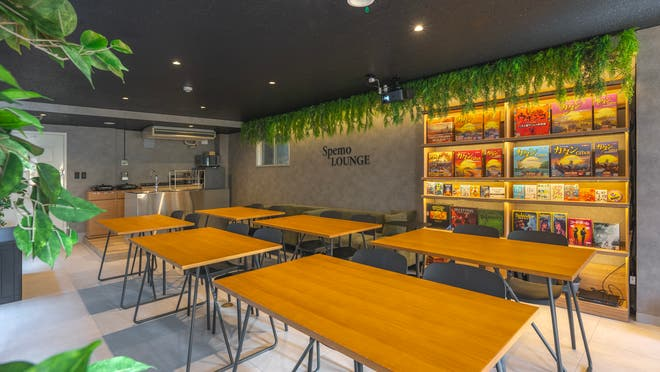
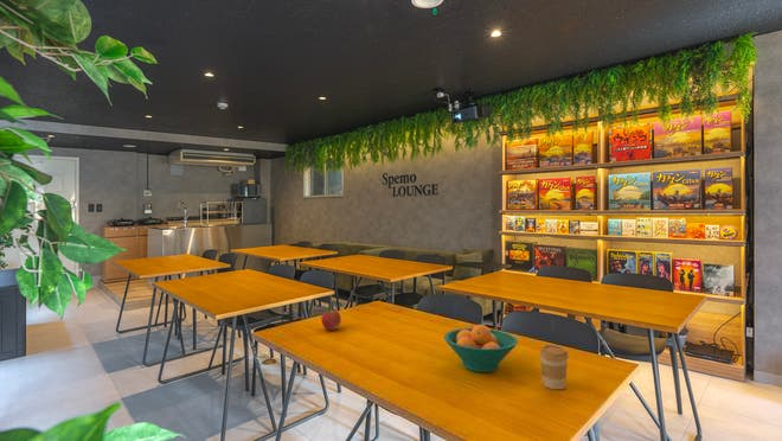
+ coffee cup (553, 366)
+ apple (331, 319)
+ fruit bowl (480, 345)
